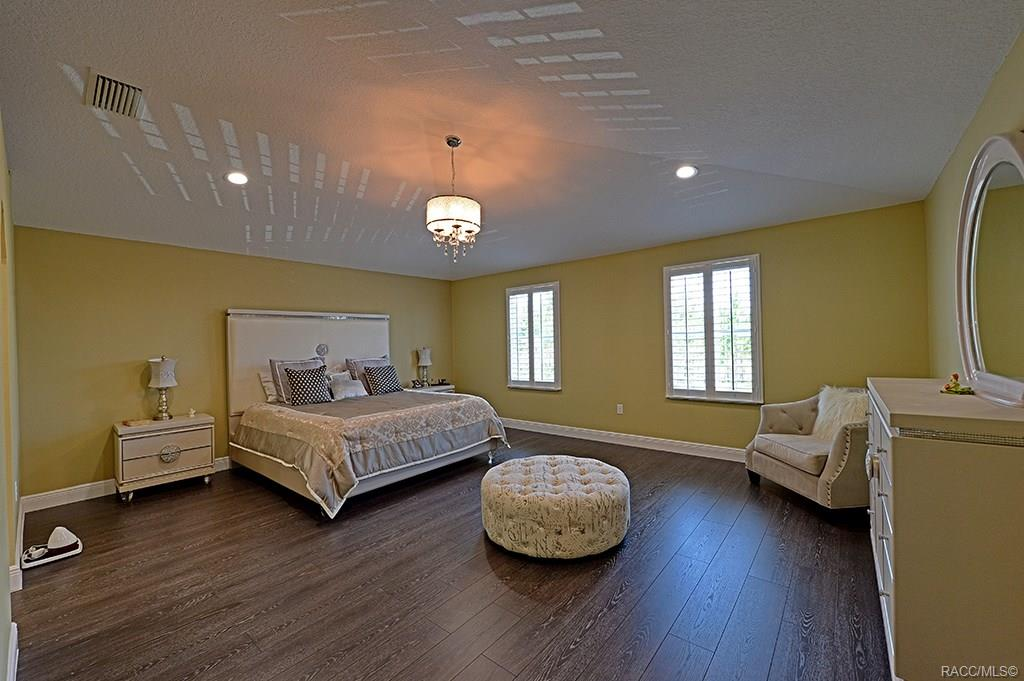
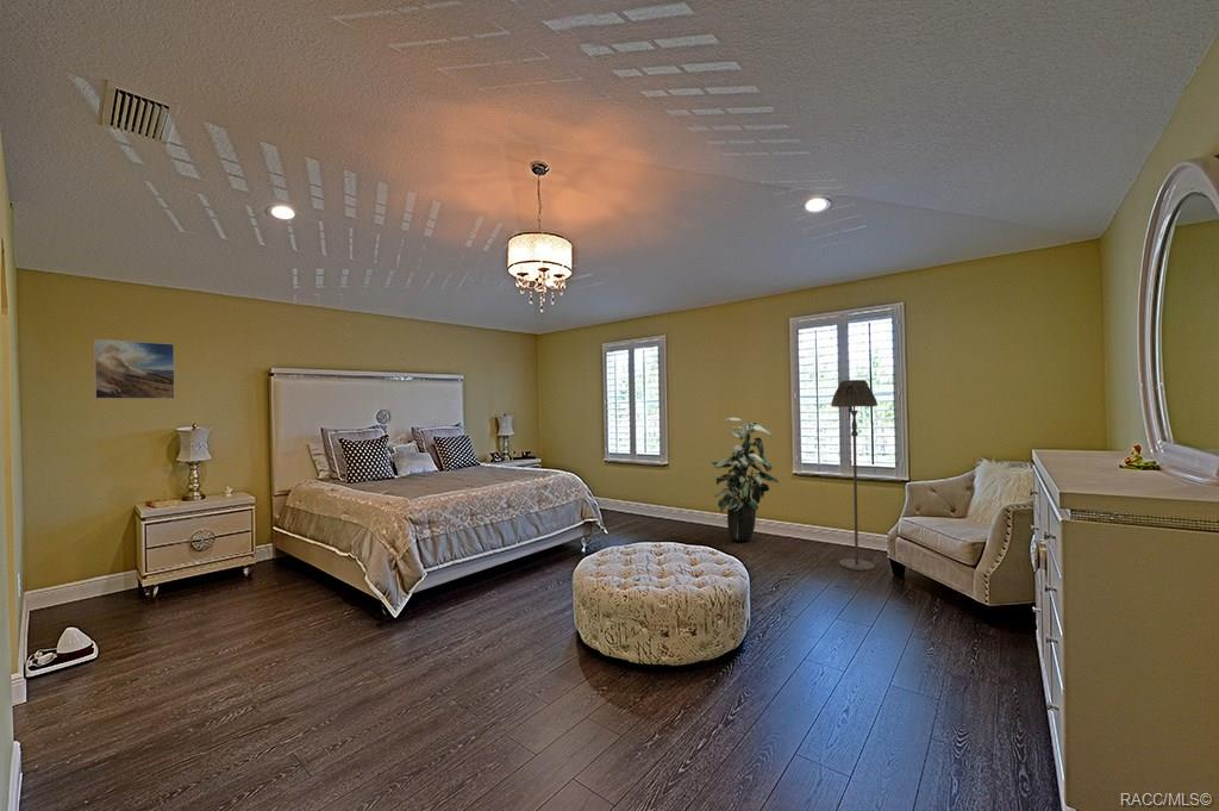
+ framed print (136, 369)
+ indoor plant (740, 478)
+ floor lamp (855, 473)
